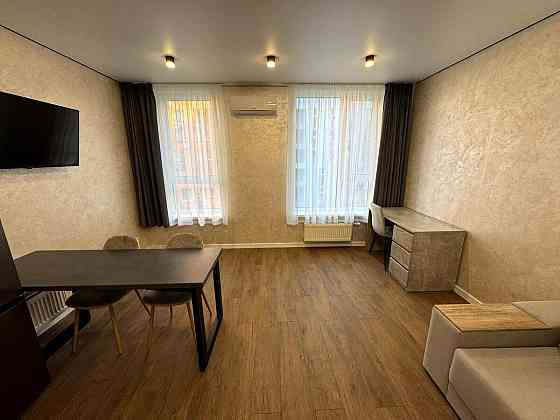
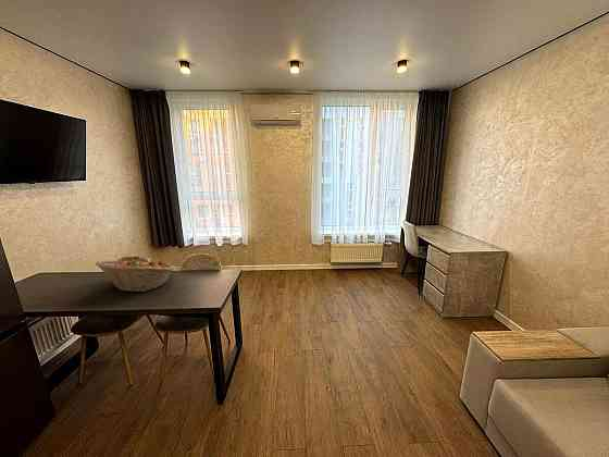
+ fruit basket (137, 270)
